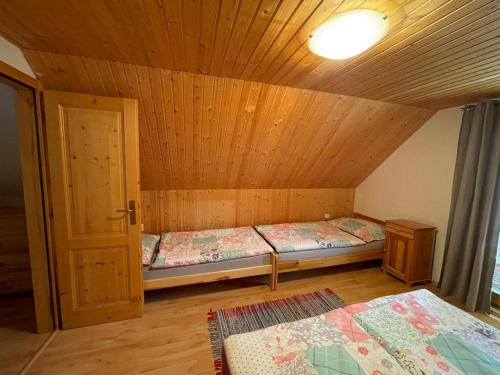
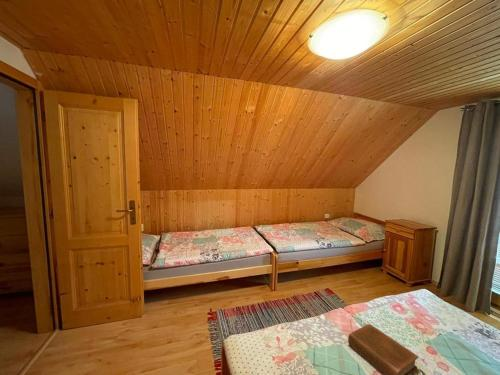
+ book (380, 350)
